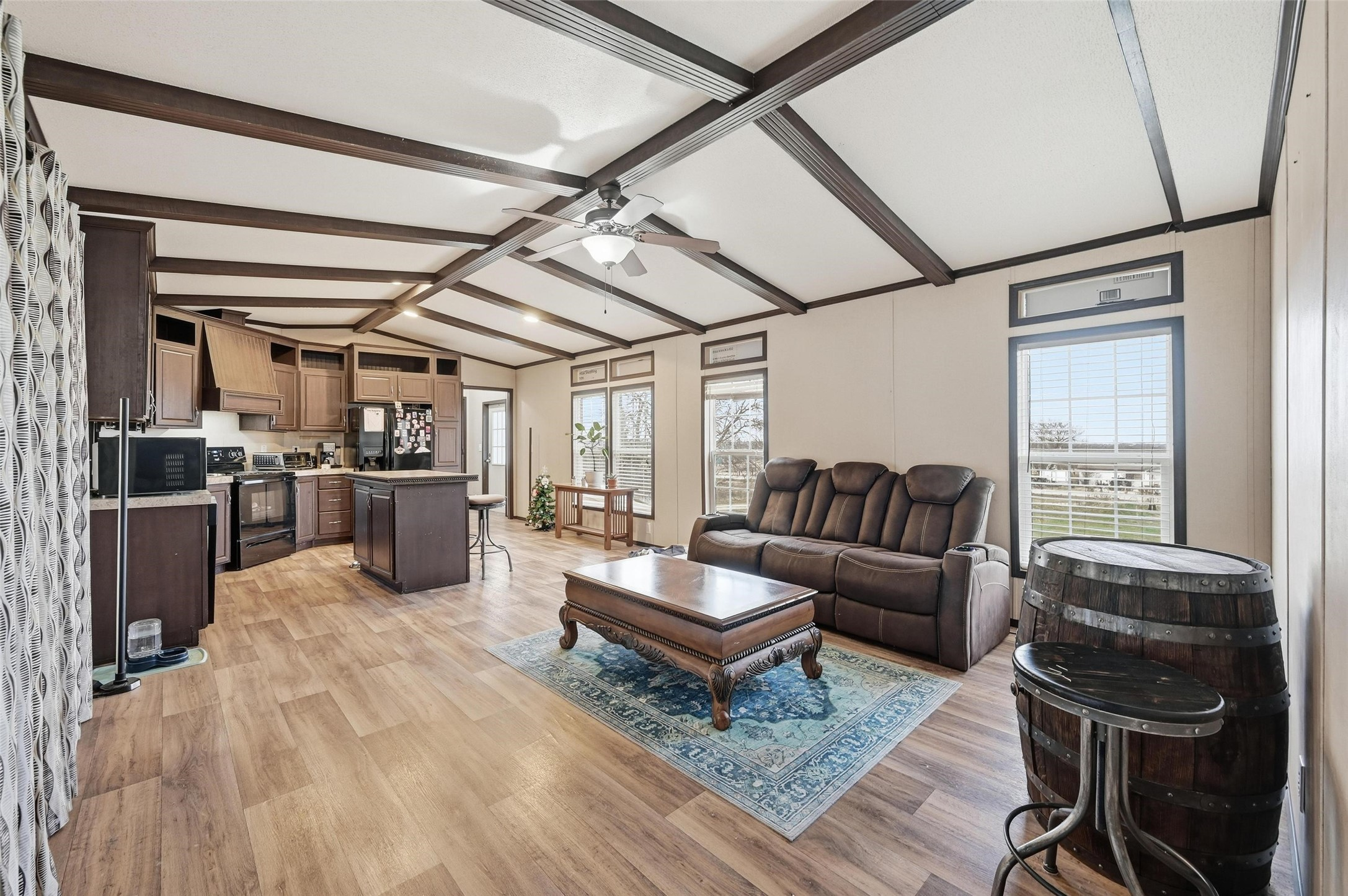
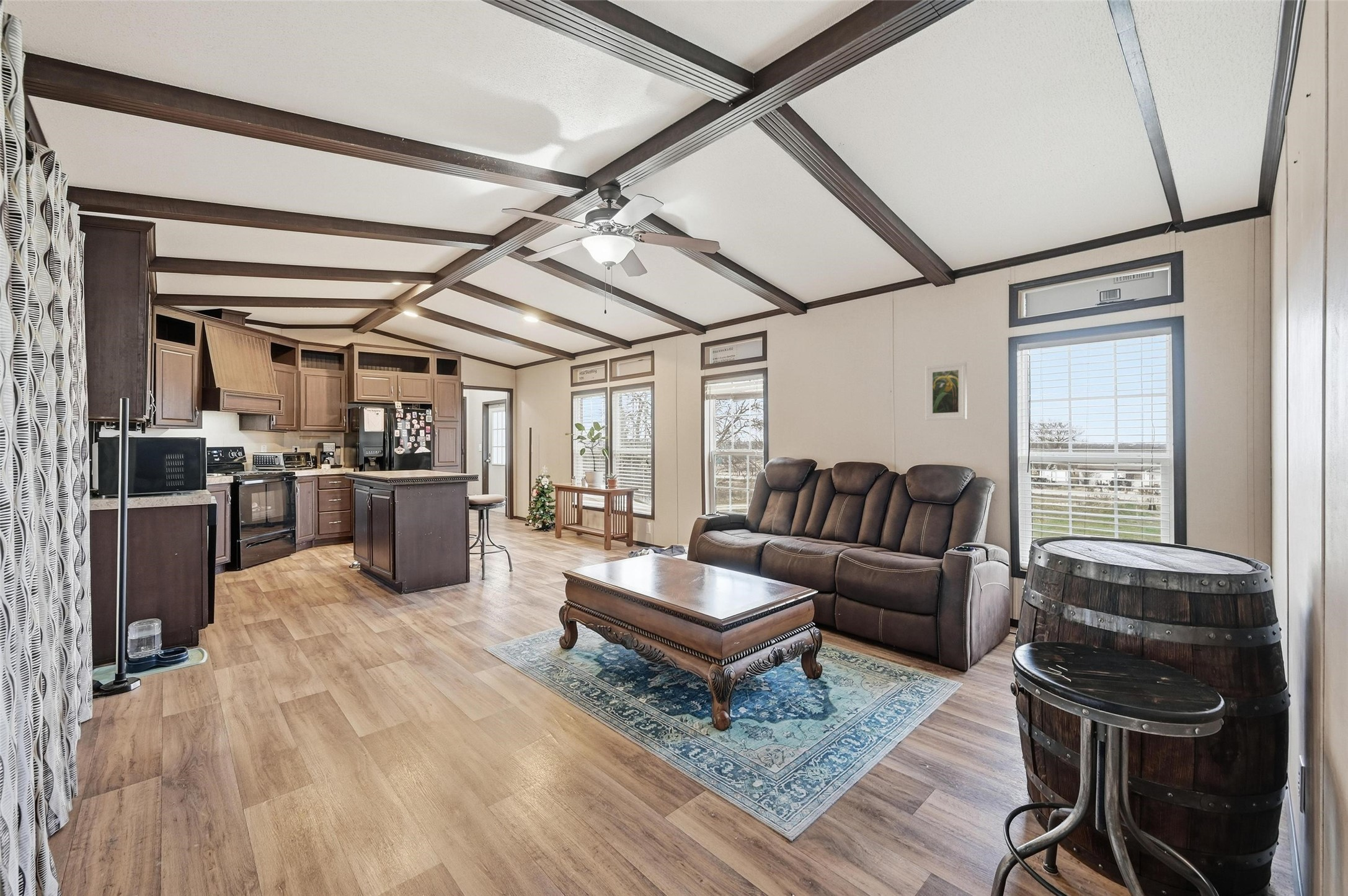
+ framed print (946, 392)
